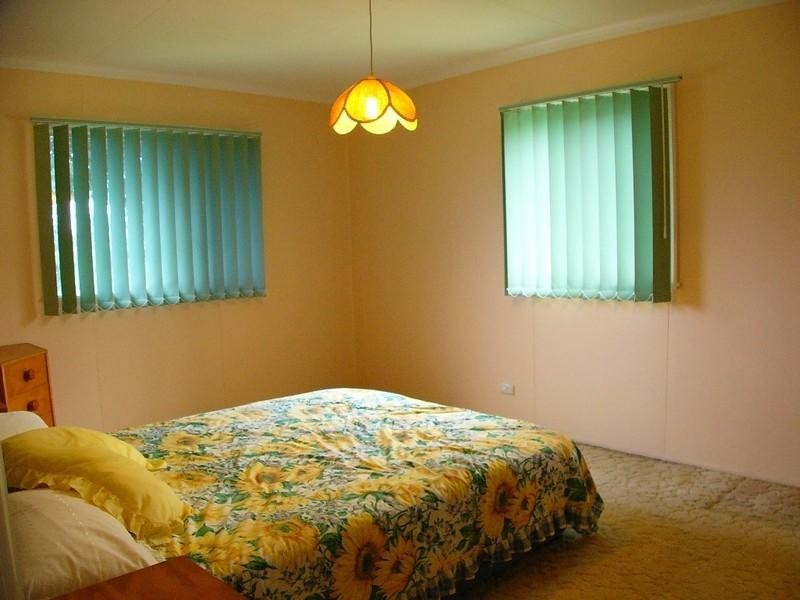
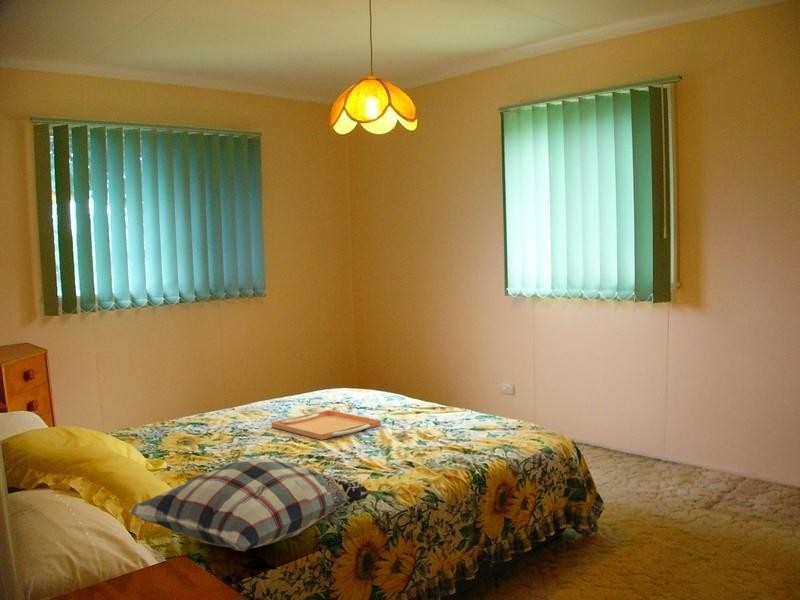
+ serving tray (325, 423)
+ cushion (253, 500)
